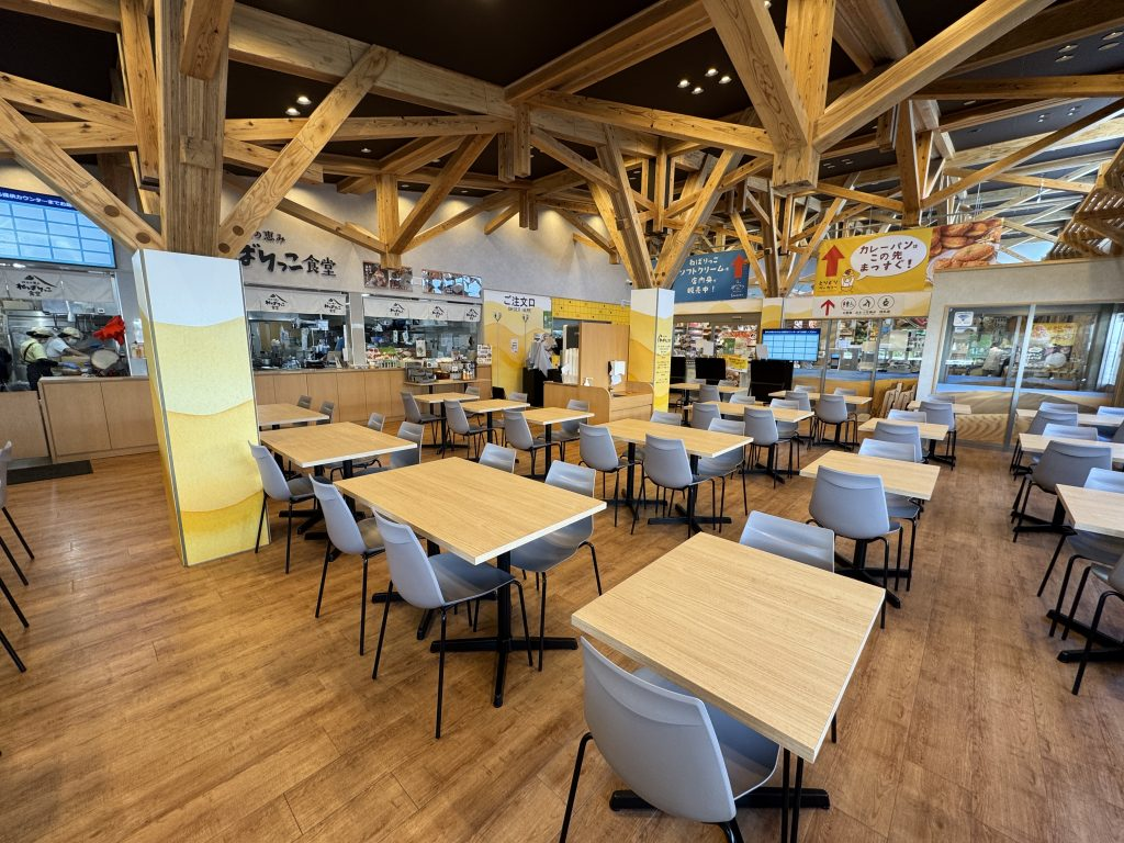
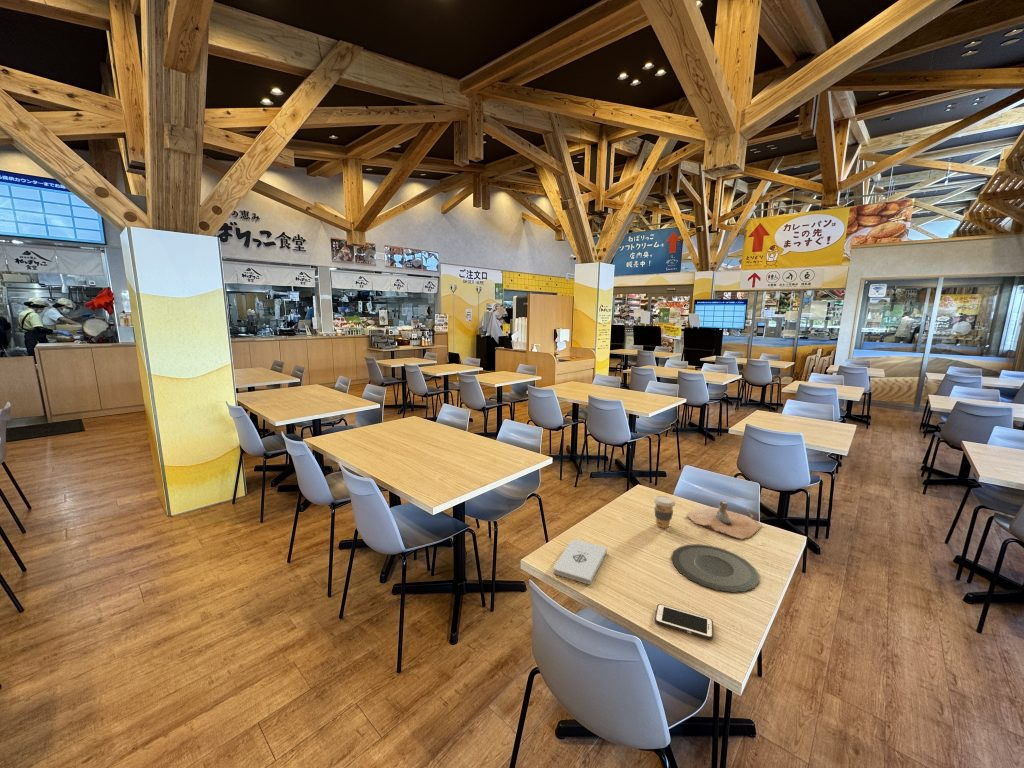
+ coffee cup (663, 512)
+ cell phone (683, 621)
+ shoe (724, 512)
+ plate (713, 566)
+ notepad (580, 559)
